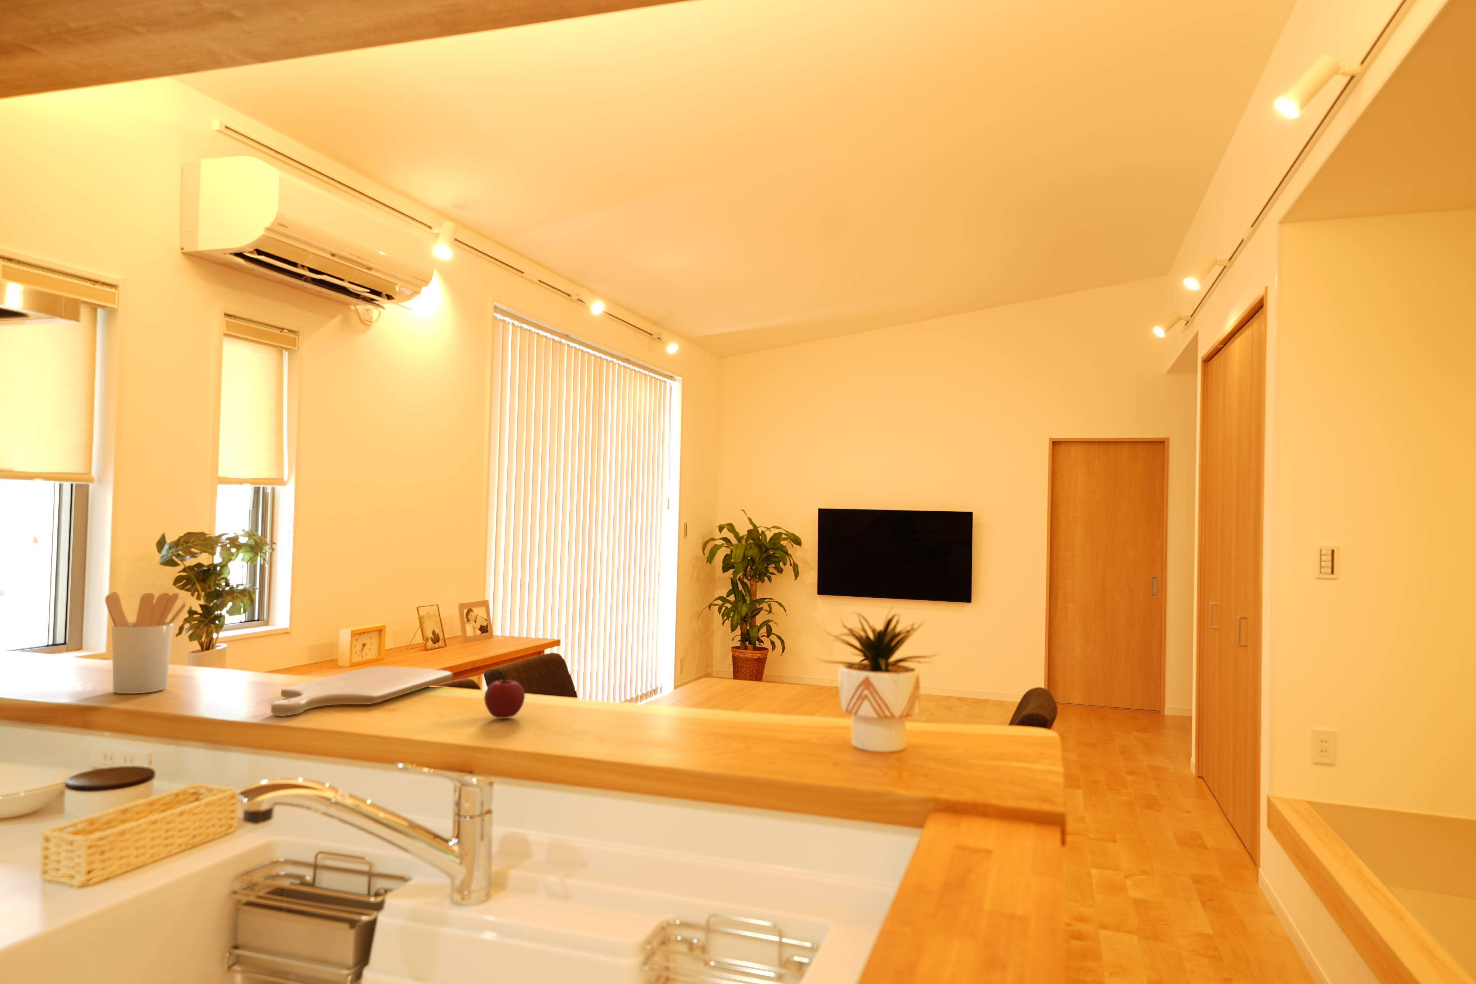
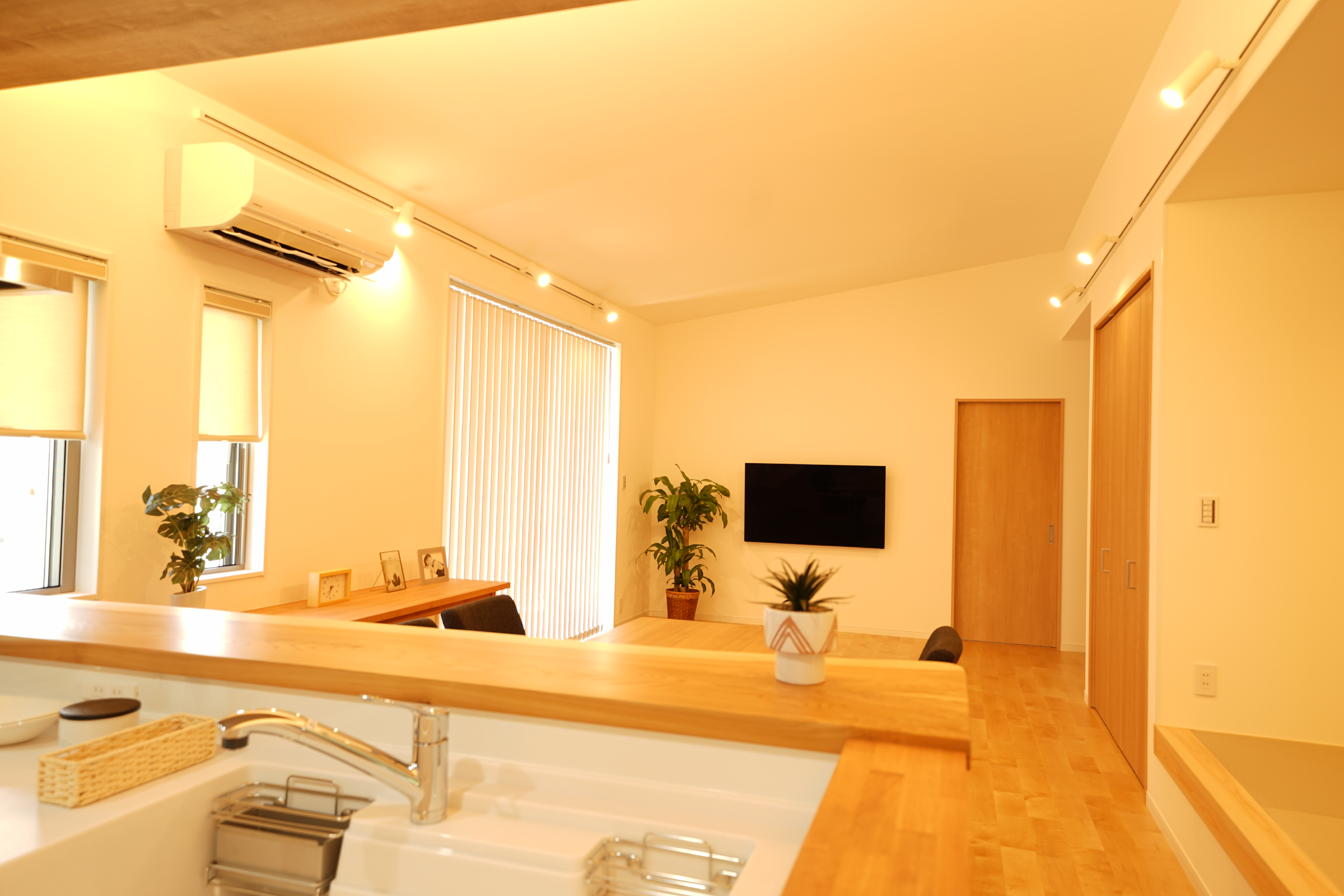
- apple (504, 693)
- chopping board (354, 689)
- utensil holder (147, 639)
